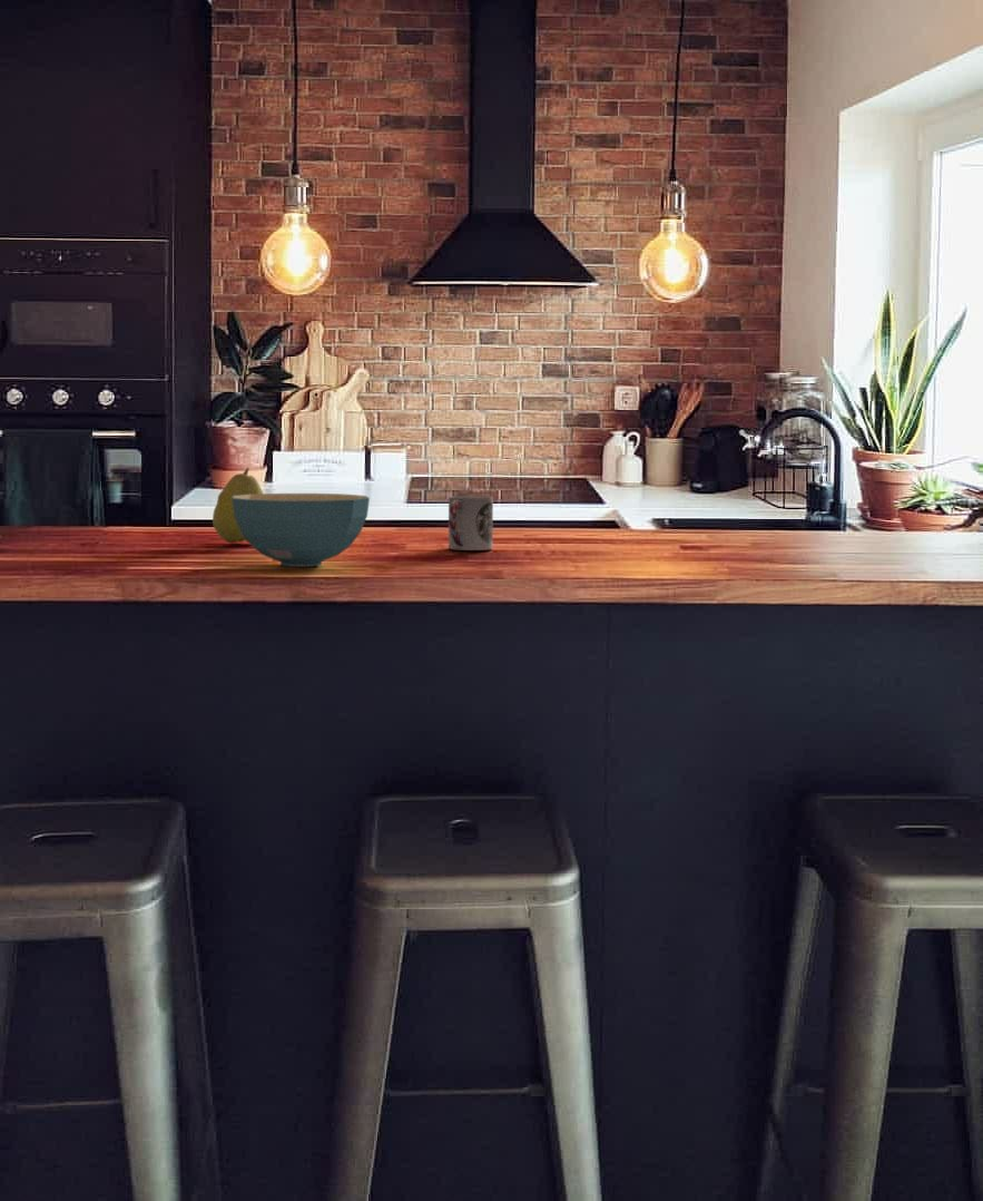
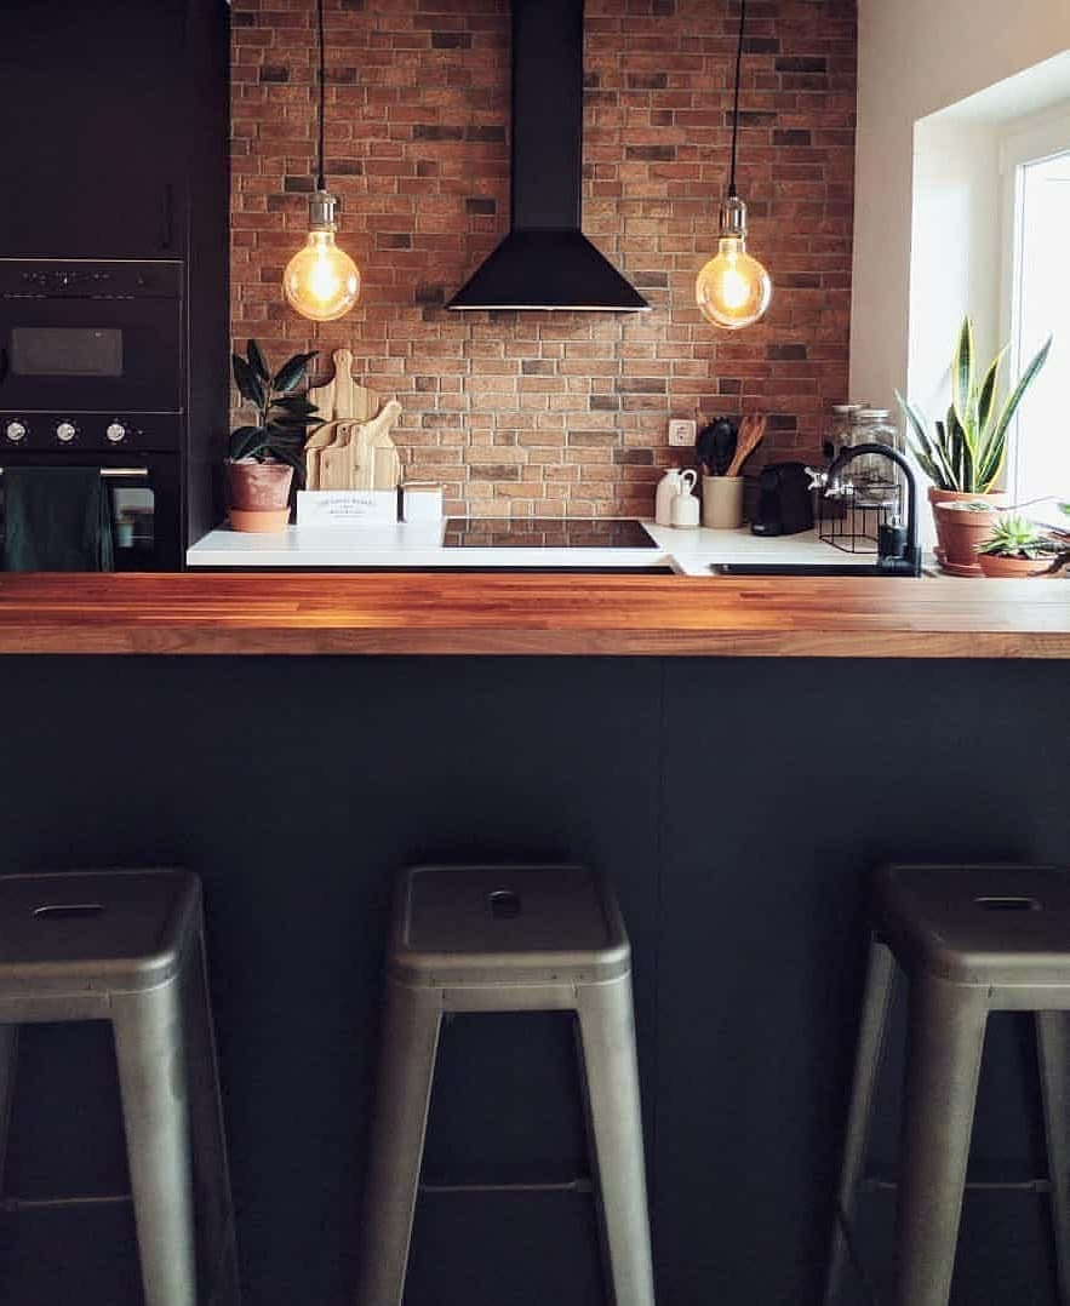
- cereal bowl (301, 530)
- fruit (233, 508)
- cup (465, 523)
